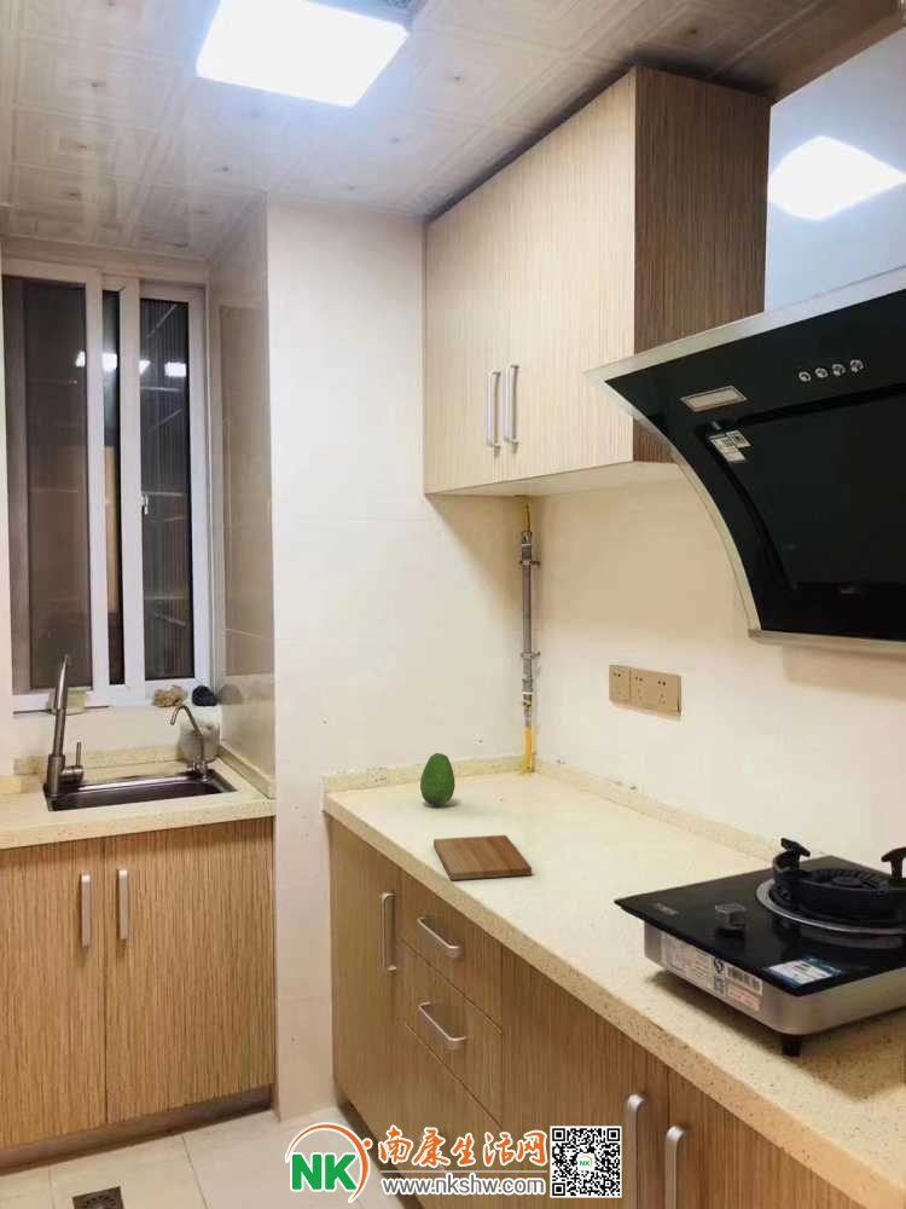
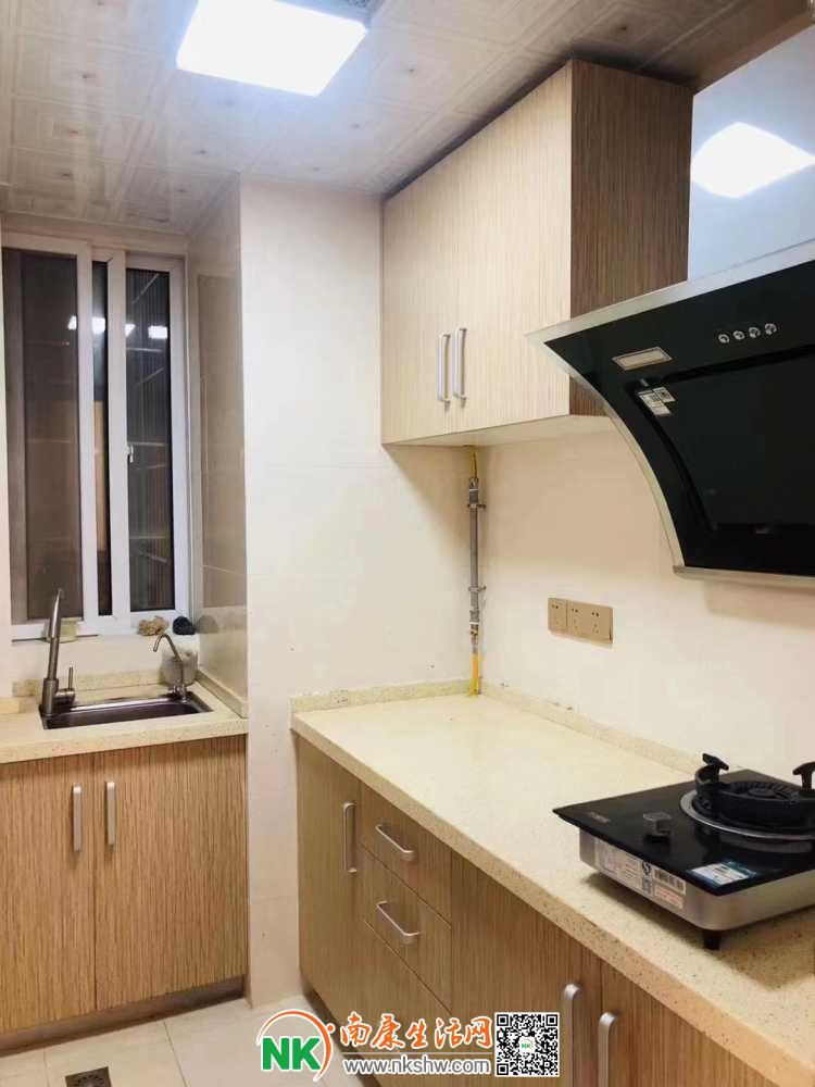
- cutting board (480, 856)
- fruit (437, 779)
